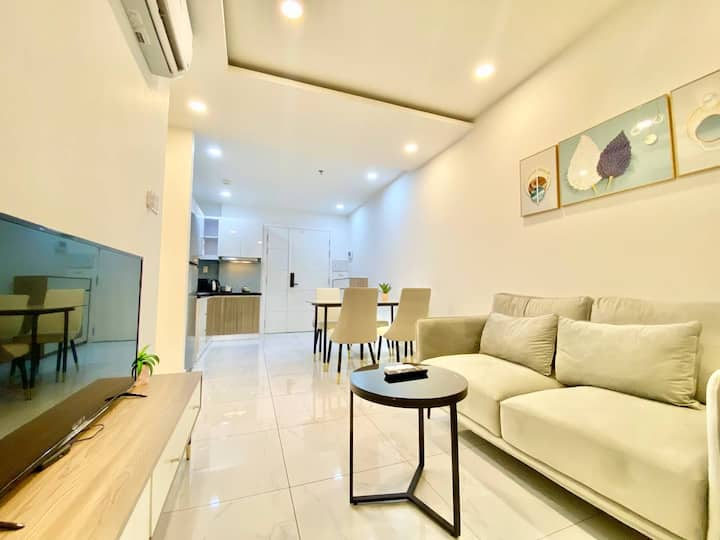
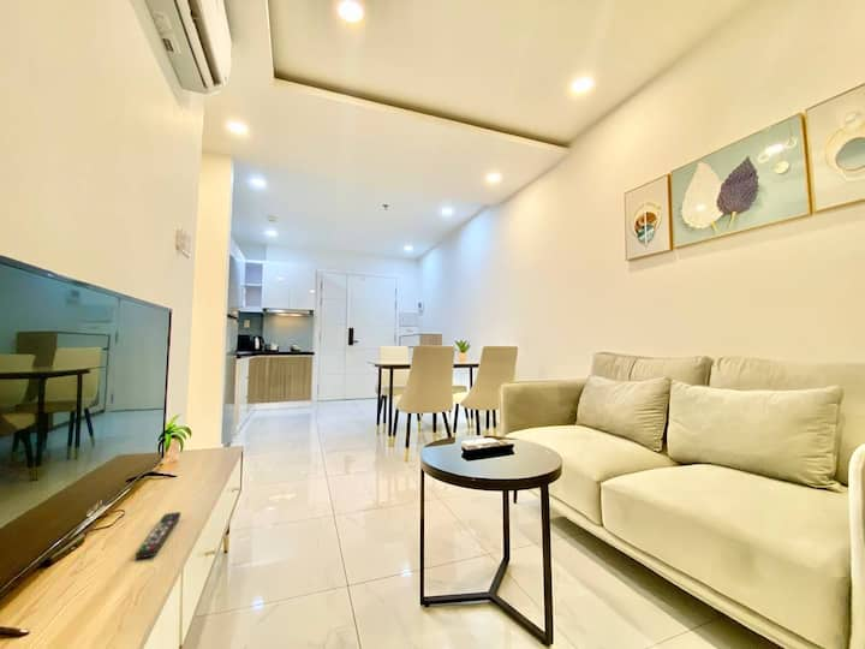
+ remote control (160, 532)
